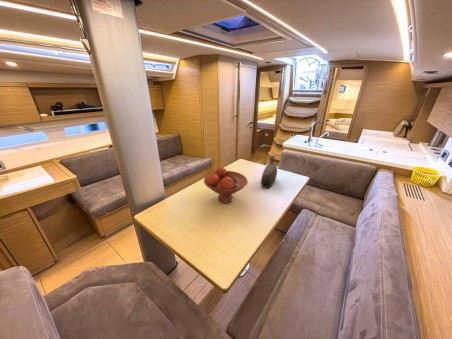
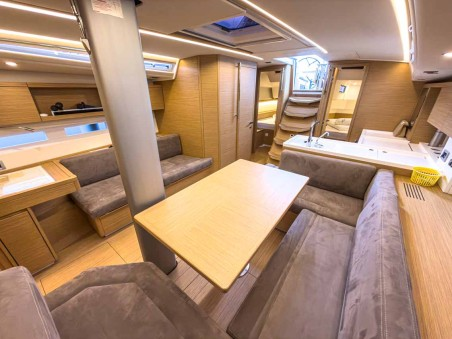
- fruit bowl (225, 185)
- water jug (270, 169)
